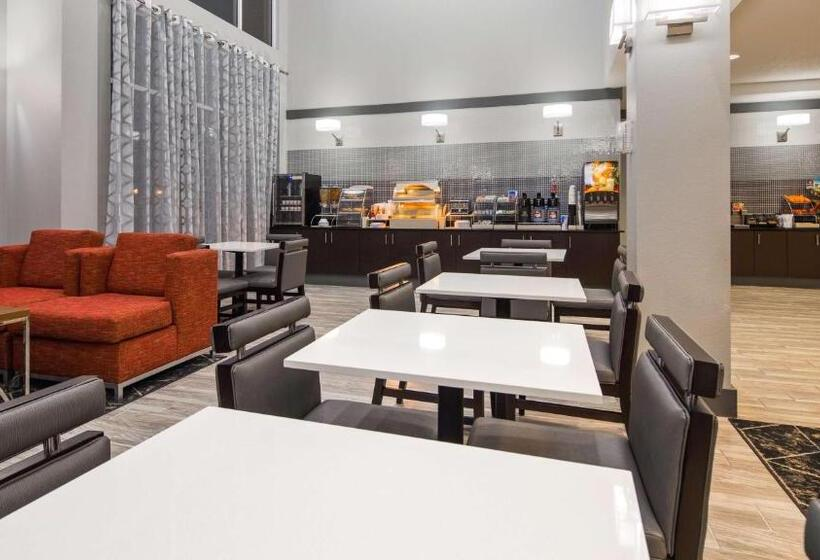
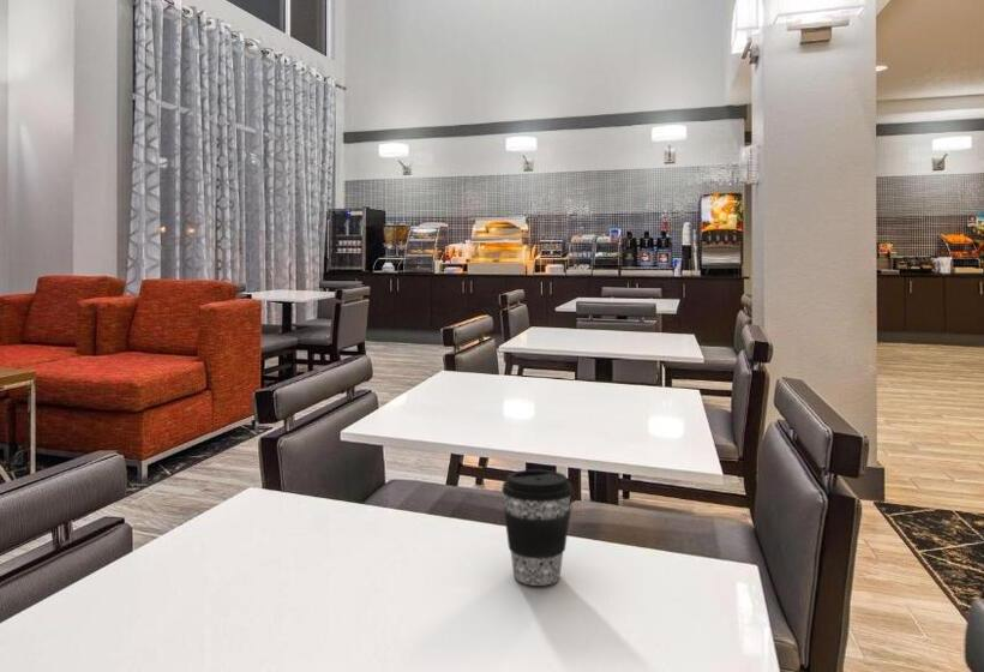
+ coffee cup (536, 526)
